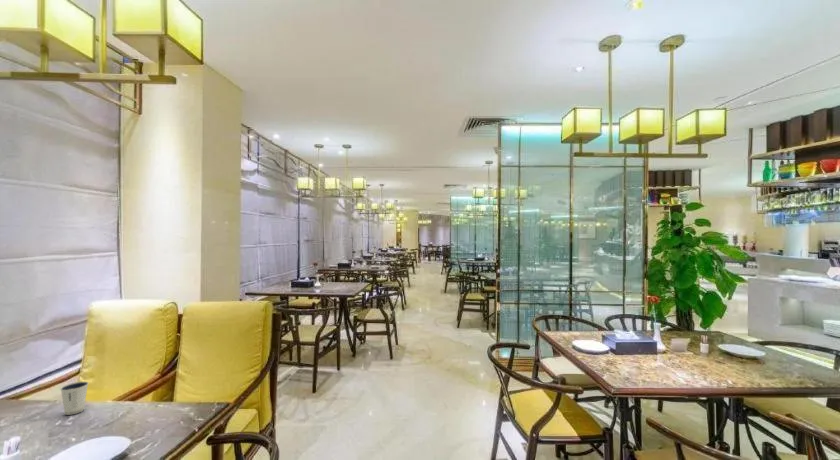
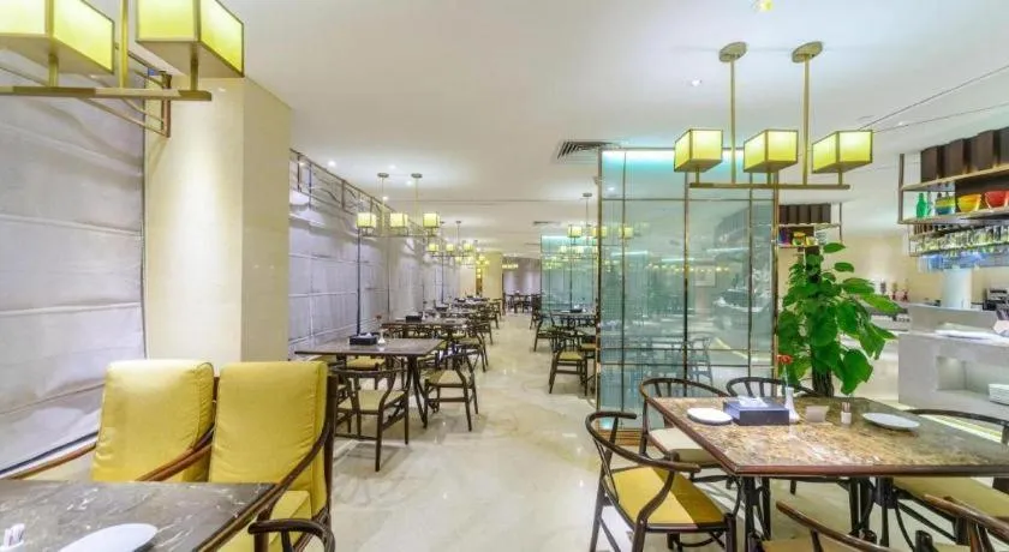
- dixie cup (74, 398)
